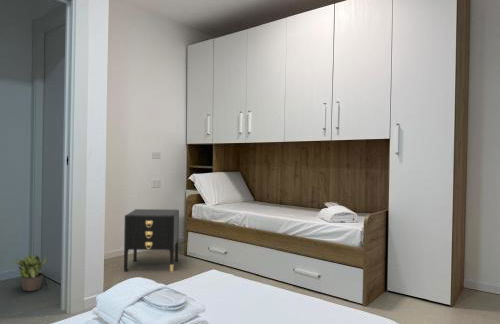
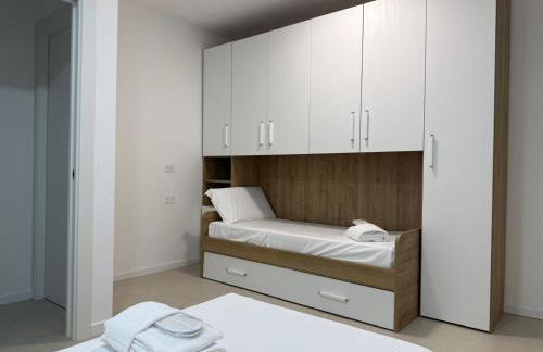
- nightstand (152, 238)
- potted plant (32, 269)
